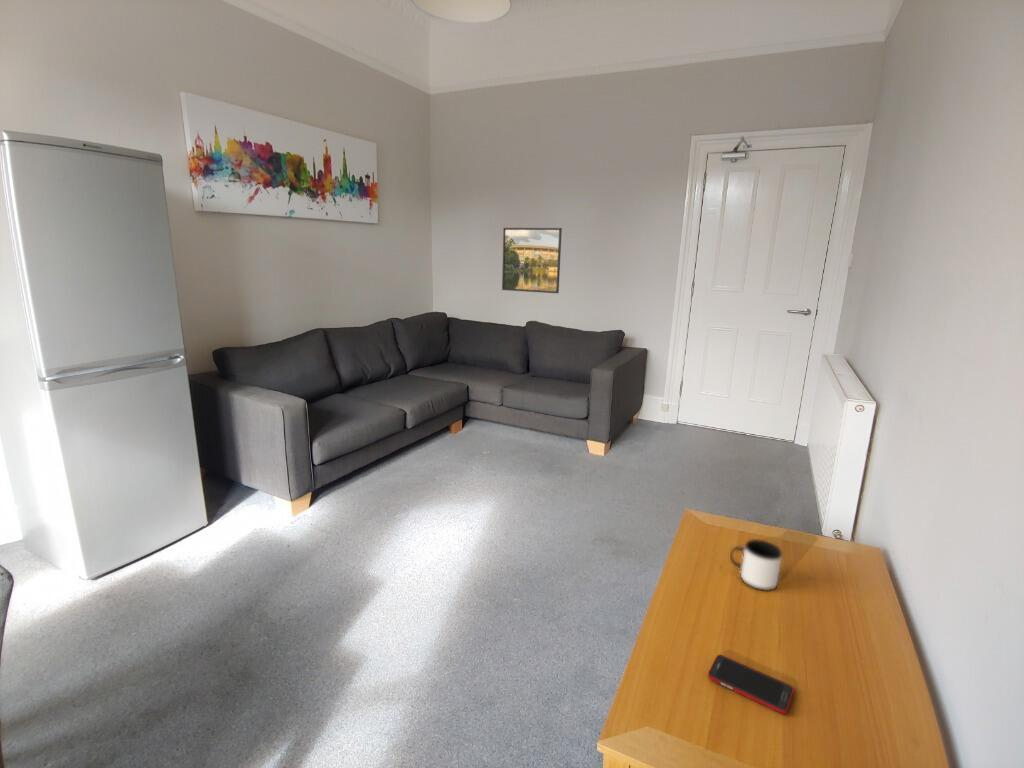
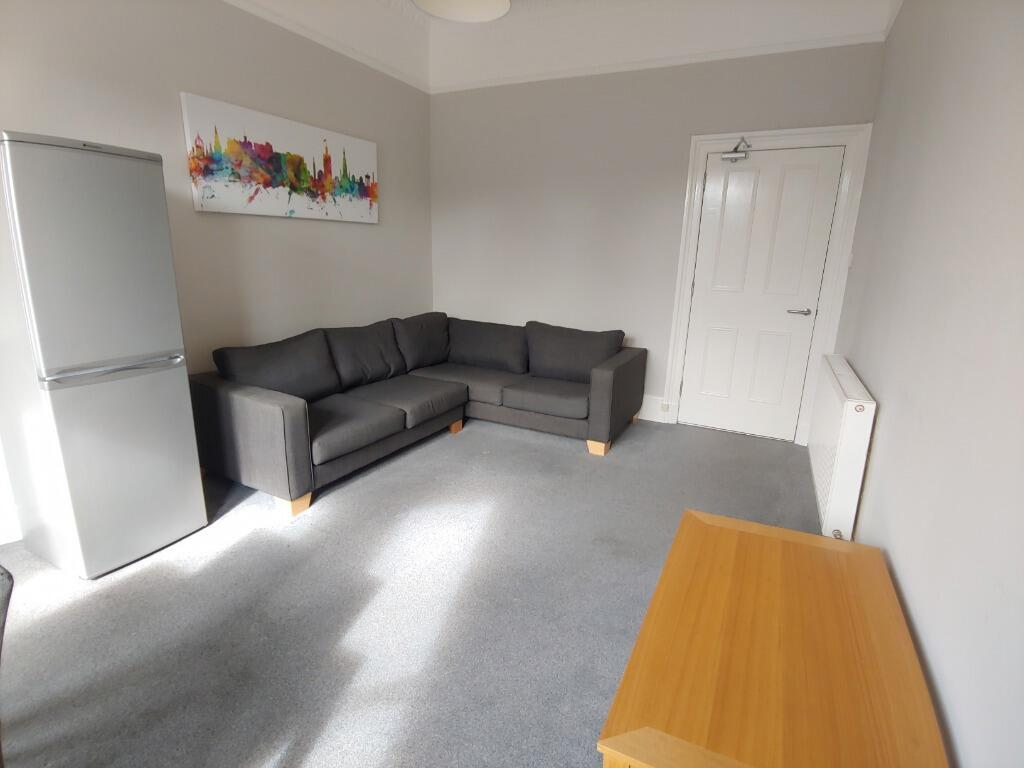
- cell phone (749, 682)
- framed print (530, 260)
- mug (754, 562)
